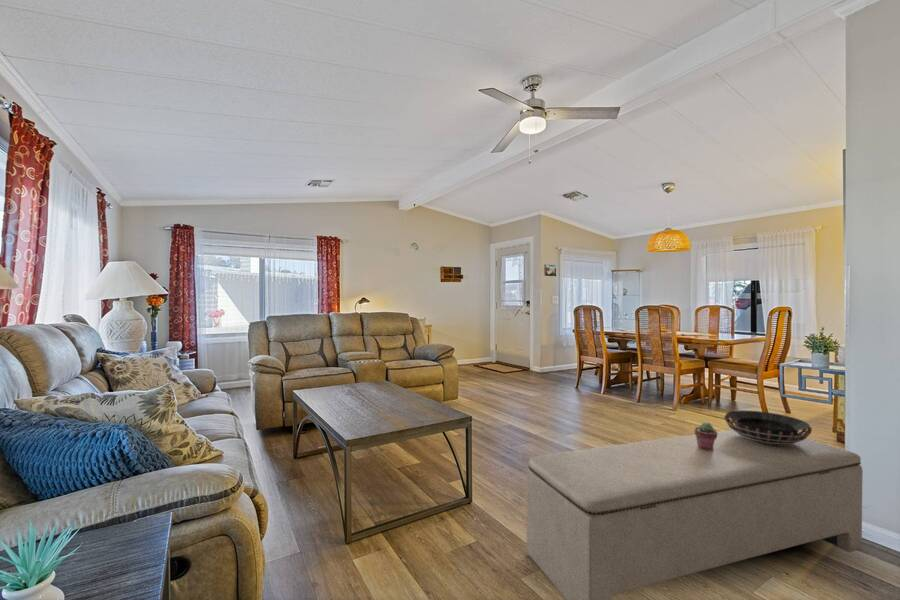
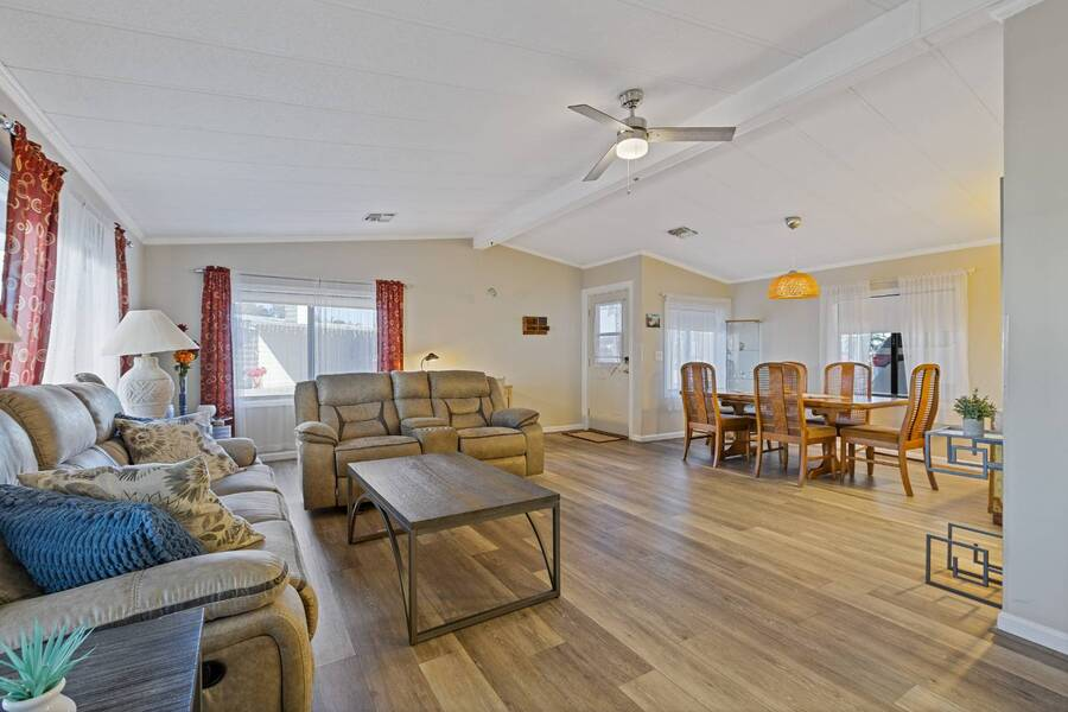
- bench (695, 501)
- decorative bowl (765, 429)
- potted succulent (705, 435)
